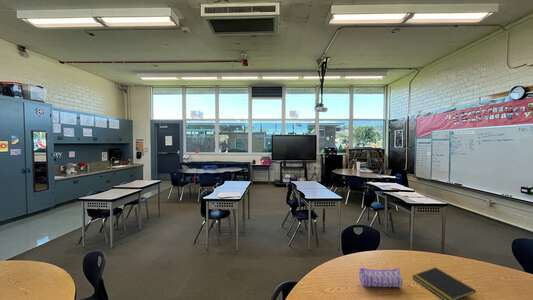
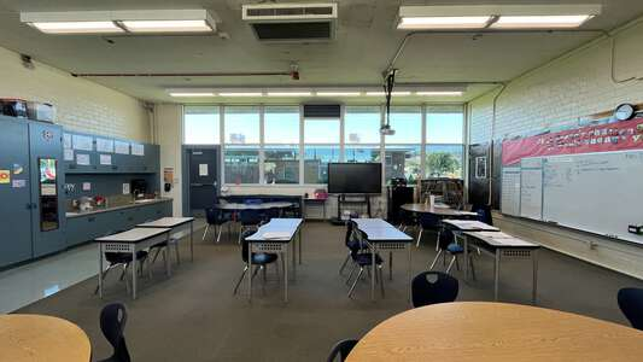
- notepad (441, 283)
- pencil case (380, 276)
